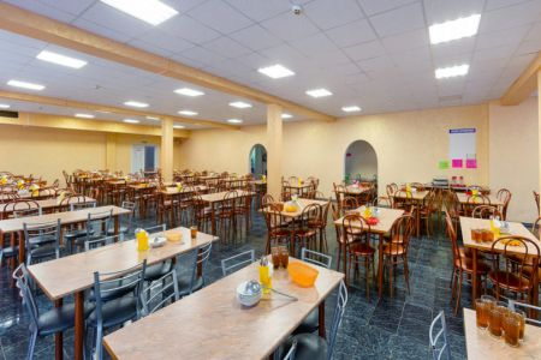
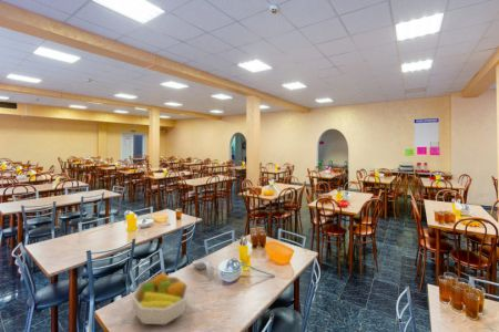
+ spoon rest (204, 264)
+ fruit bowl (161, 295)
